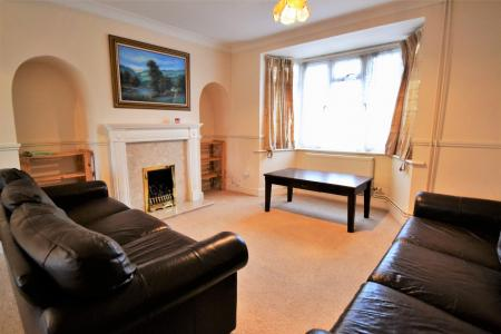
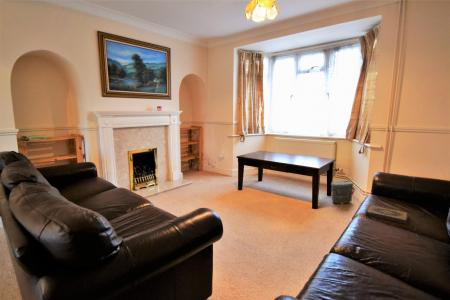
+ hardback book (386, 213)
+ bag (342, 192)
